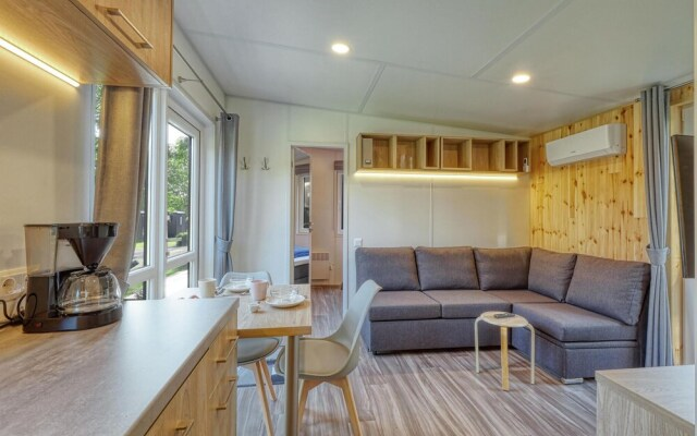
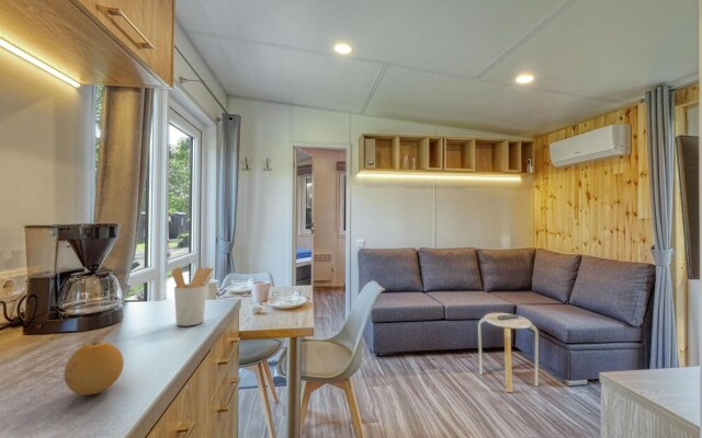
+ utensil holder (194, 293)
+ fruit (95, 367)
